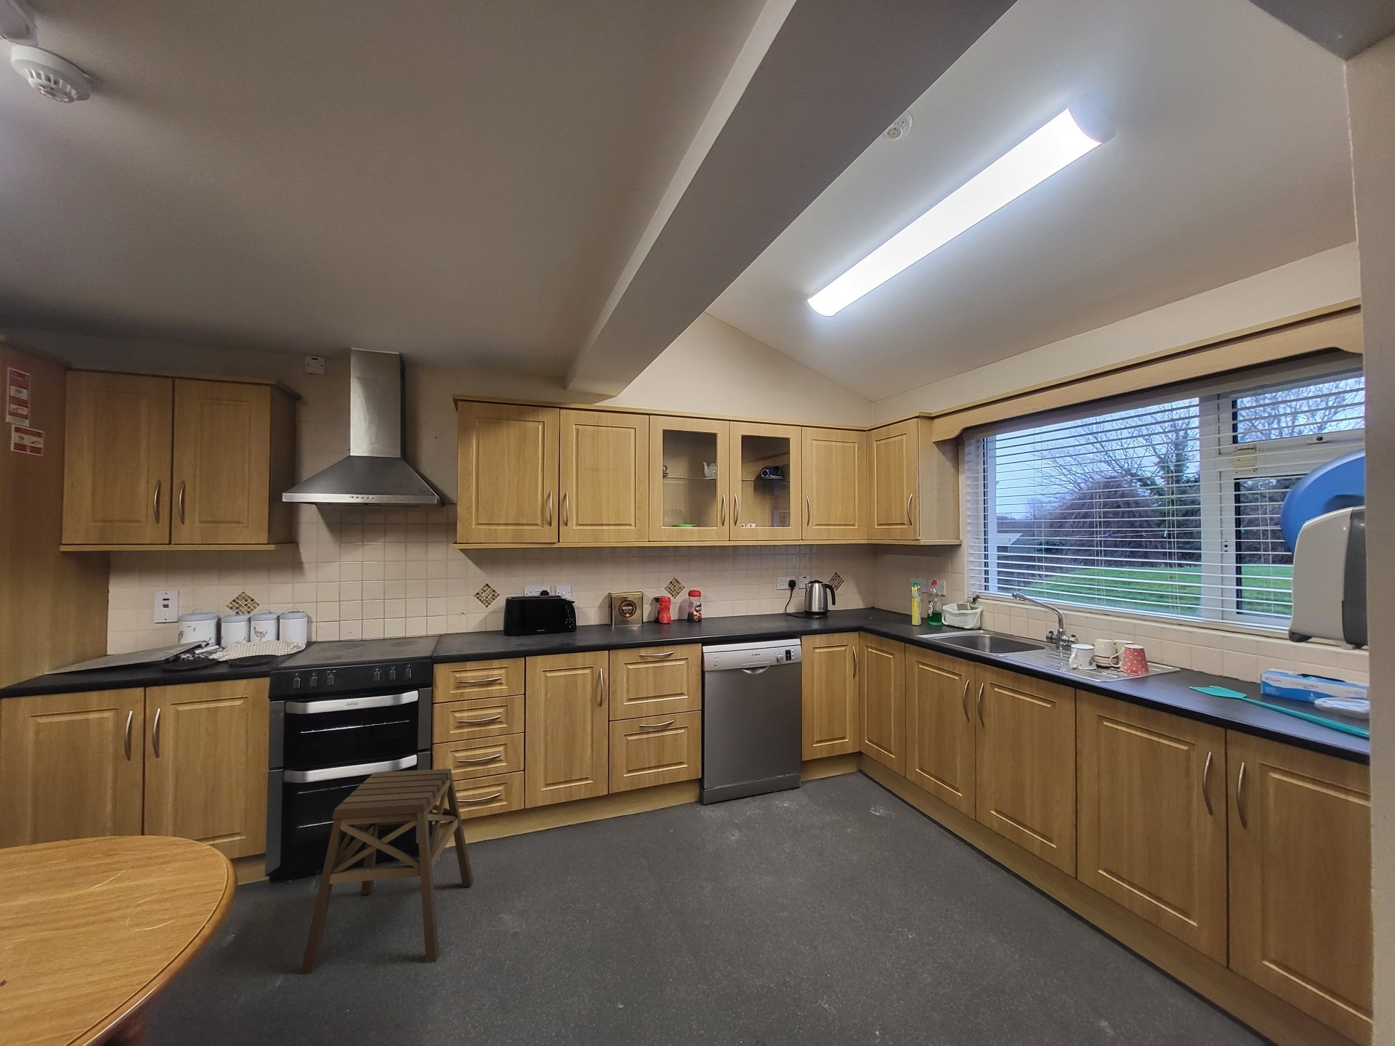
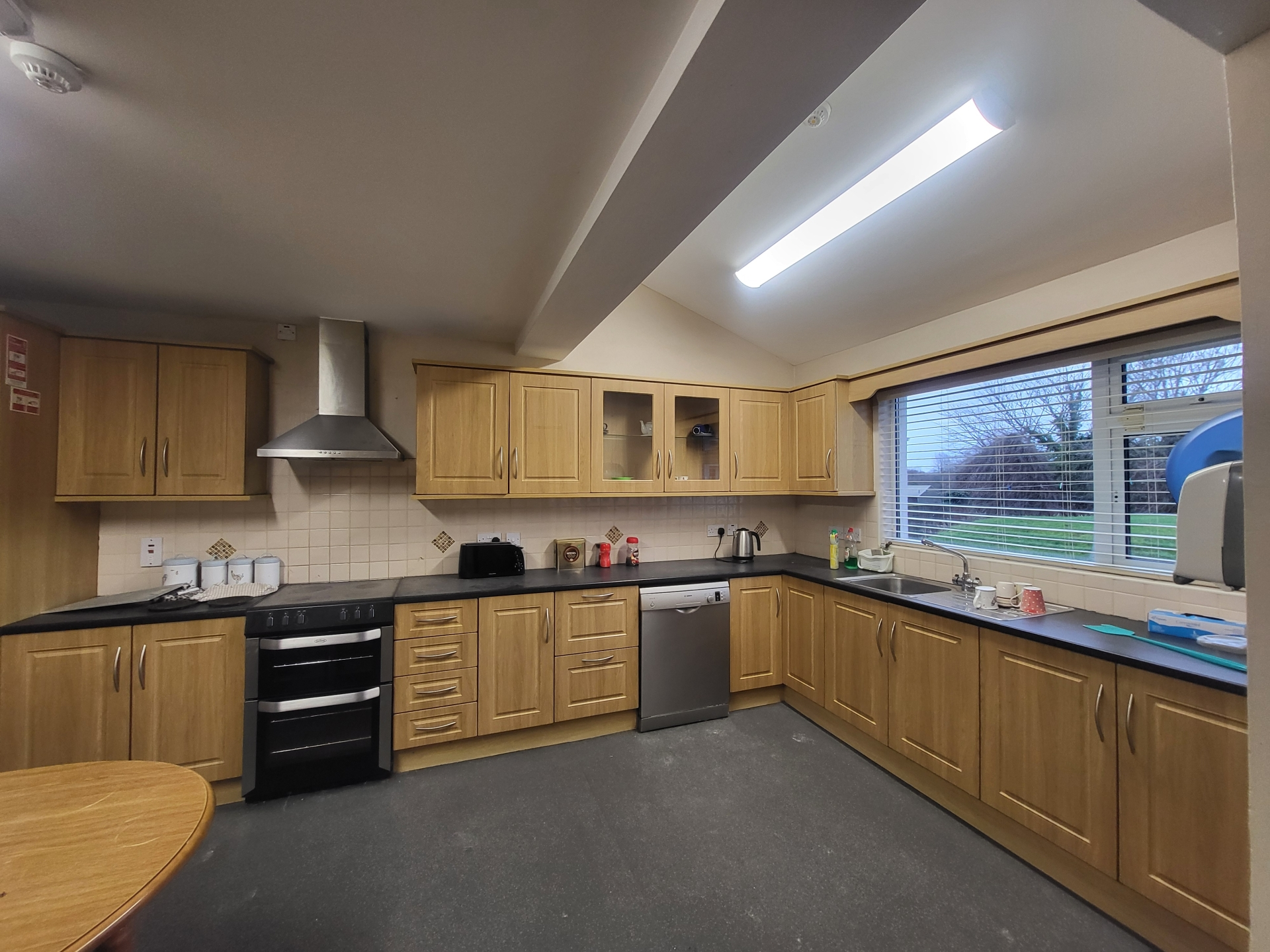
- stool (398, 854)
